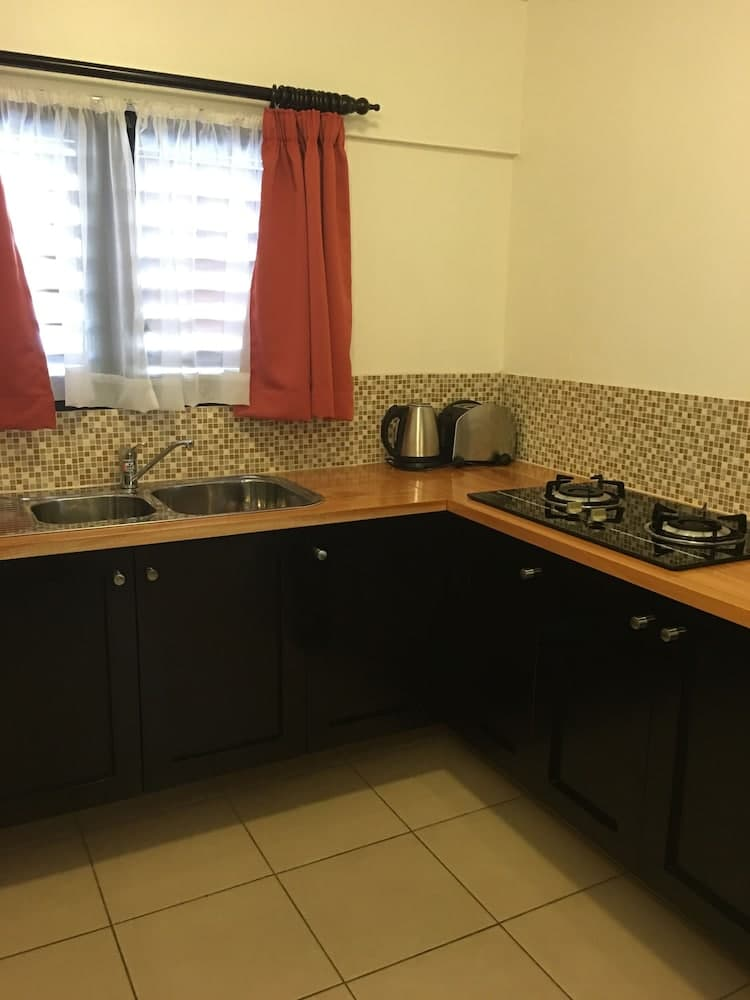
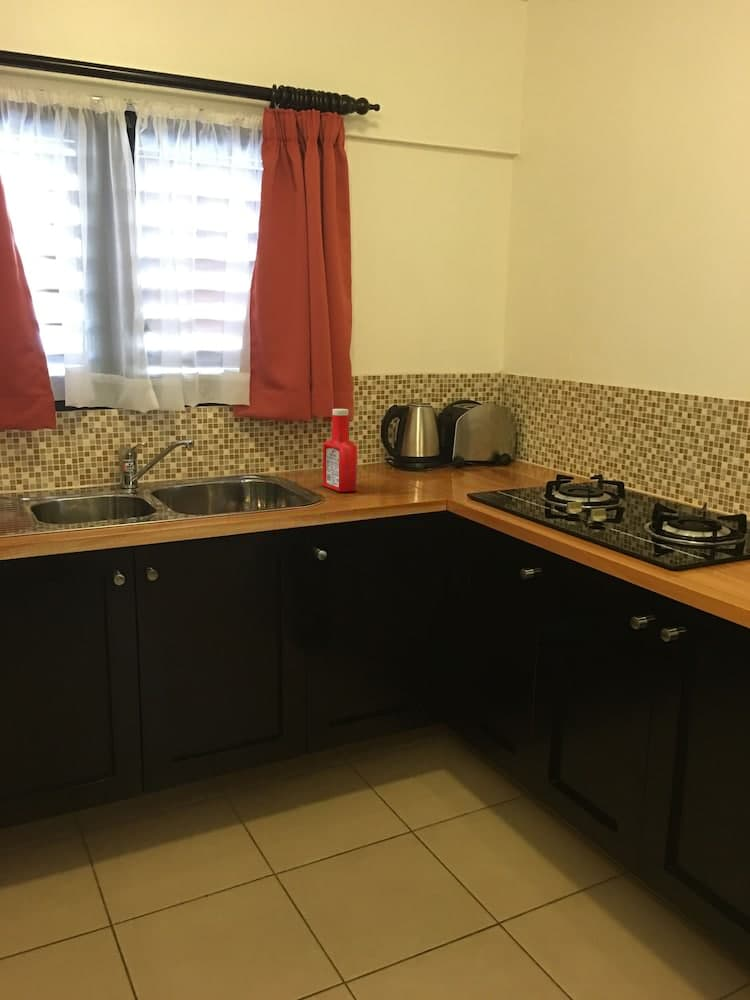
+ soap bottle (340, 449)
